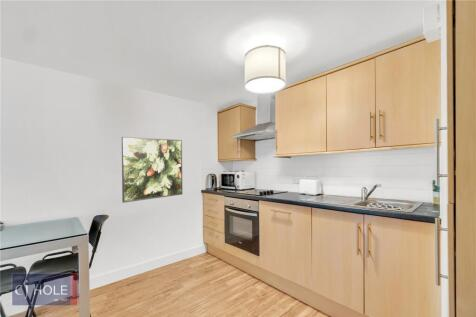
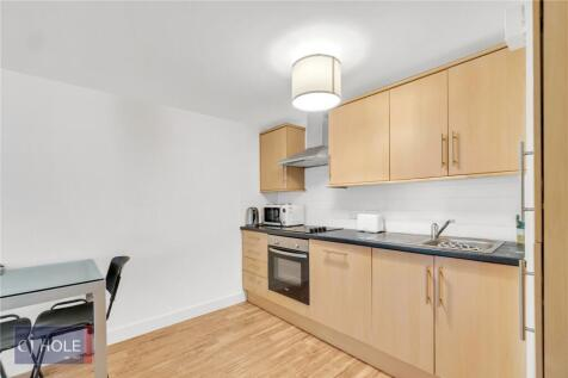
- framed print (154, 168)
